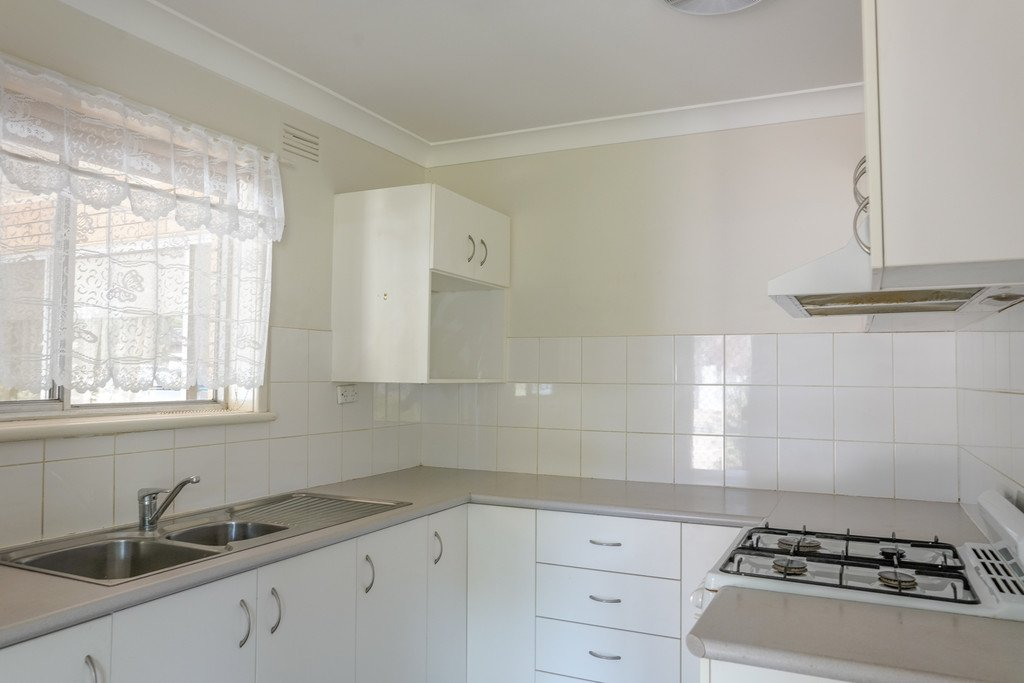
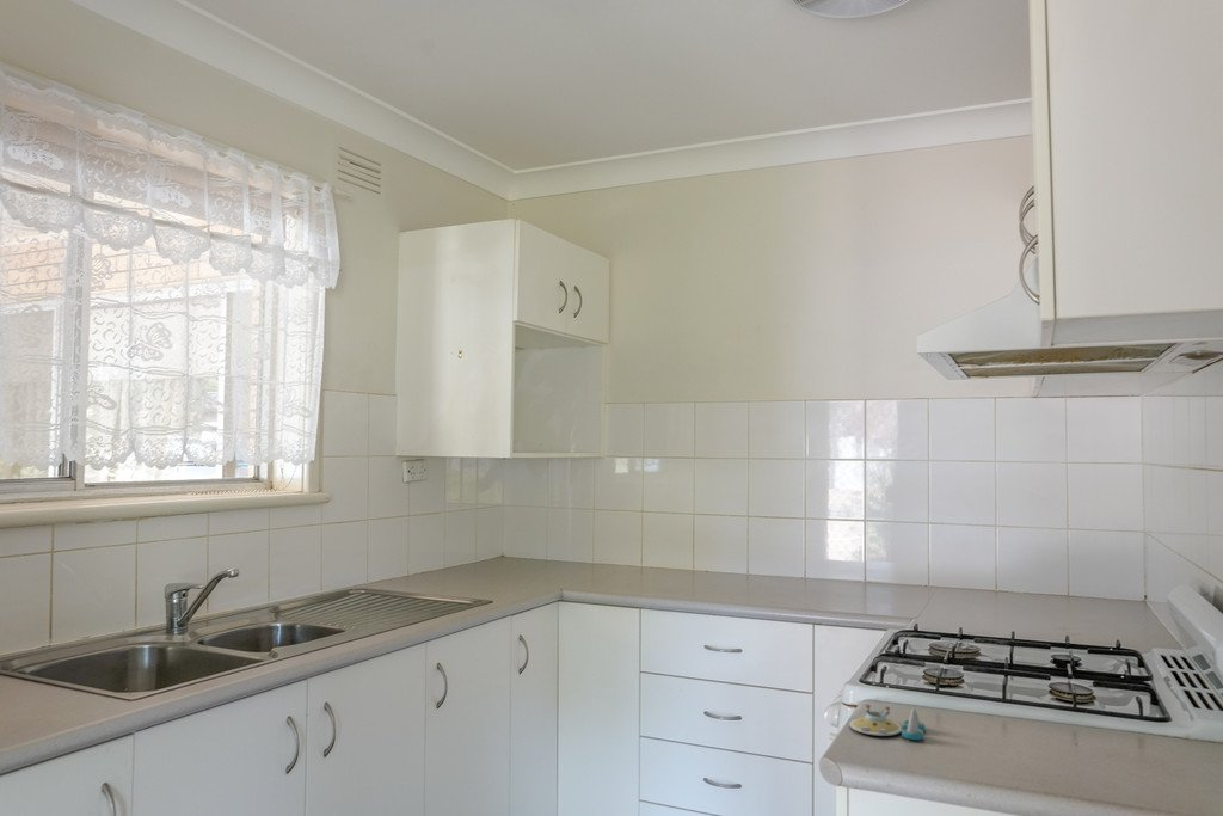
+ salt and pepper shaker set (886, 718)
